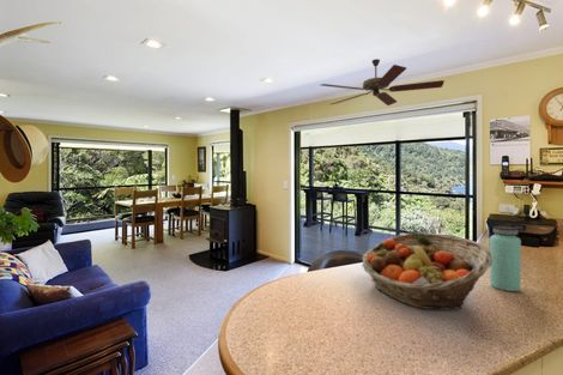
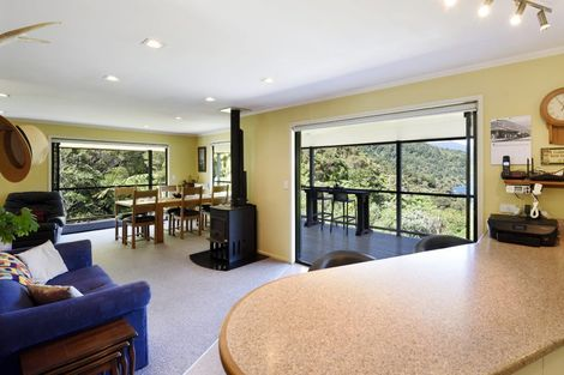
- ceiling fan (380, 78)
- bottle (504, 256)
- fruit basket (419, 265)
